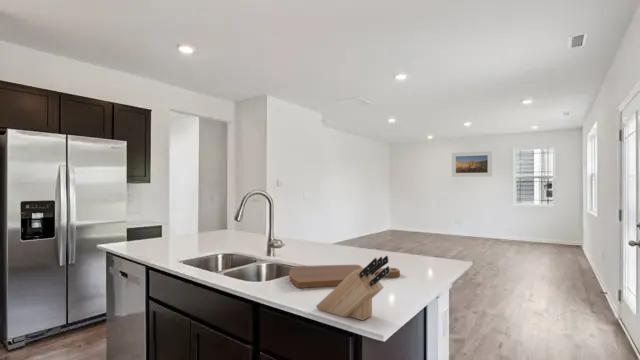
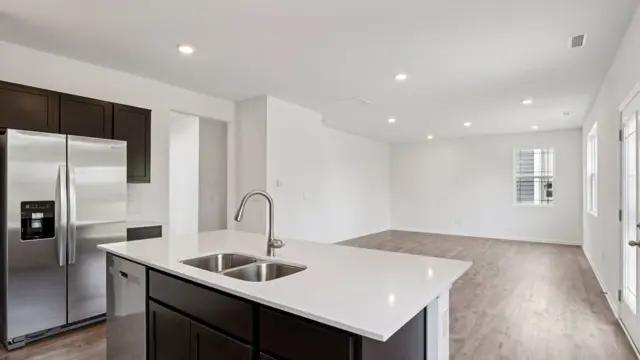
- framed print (471, 164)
- knife block (353, 282)
- cutting board (336, 274)
